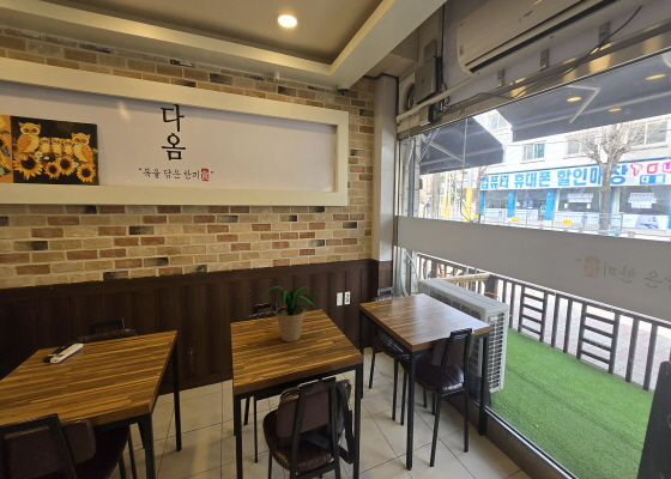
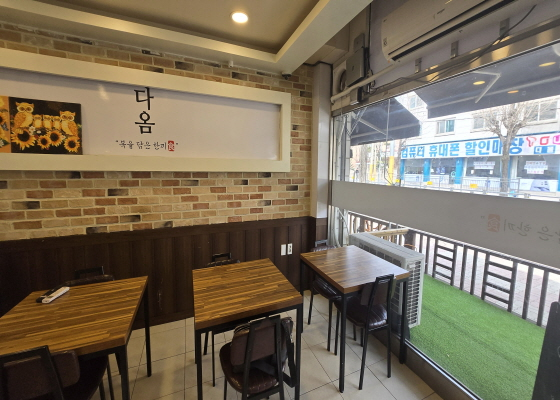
- potted plant (289, 311)
